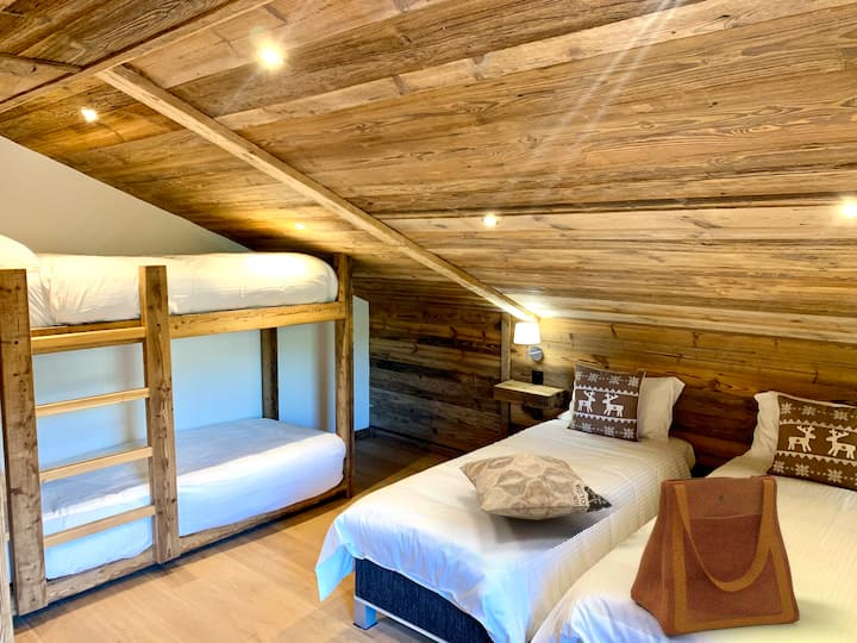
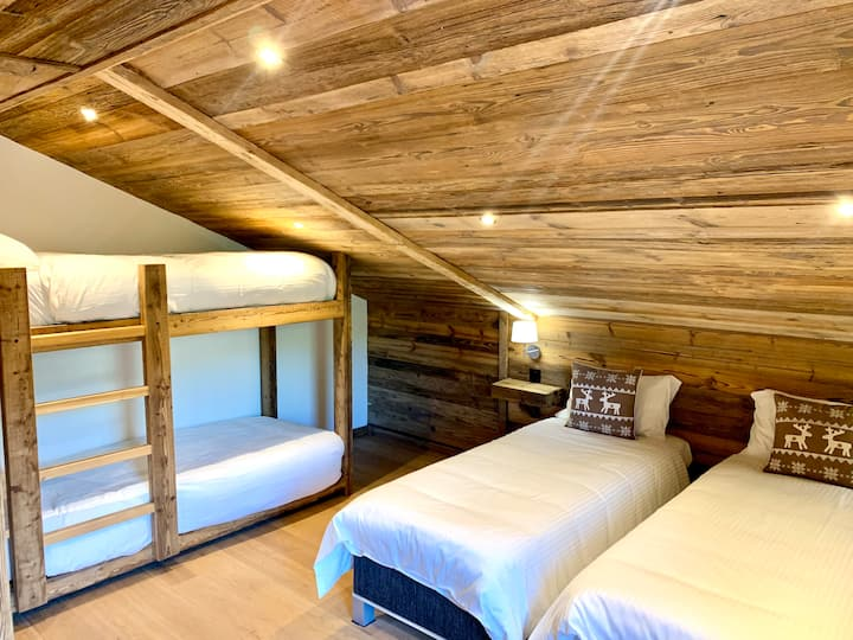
- decorative pillow (530, 485)
- tote bag (715, 545)
